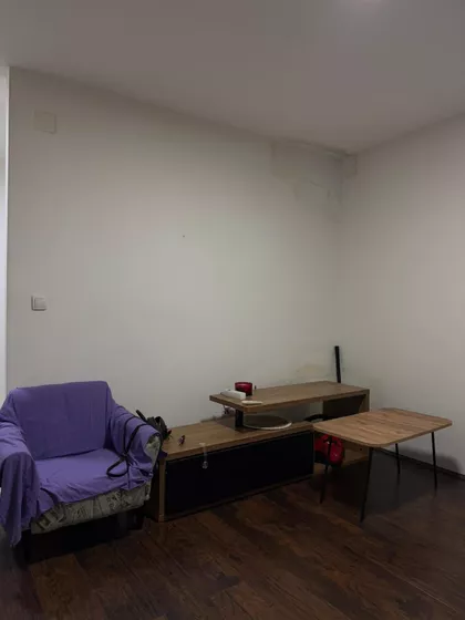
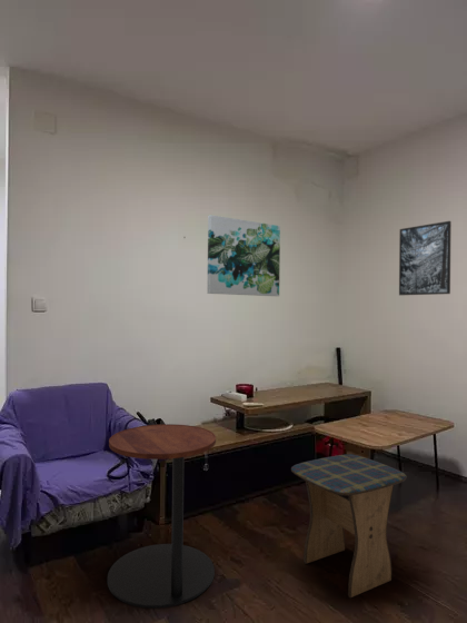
+ stool (347, 521)
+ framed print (424, 259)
+ side table (172, 505)
+ wall art (245, 257)
